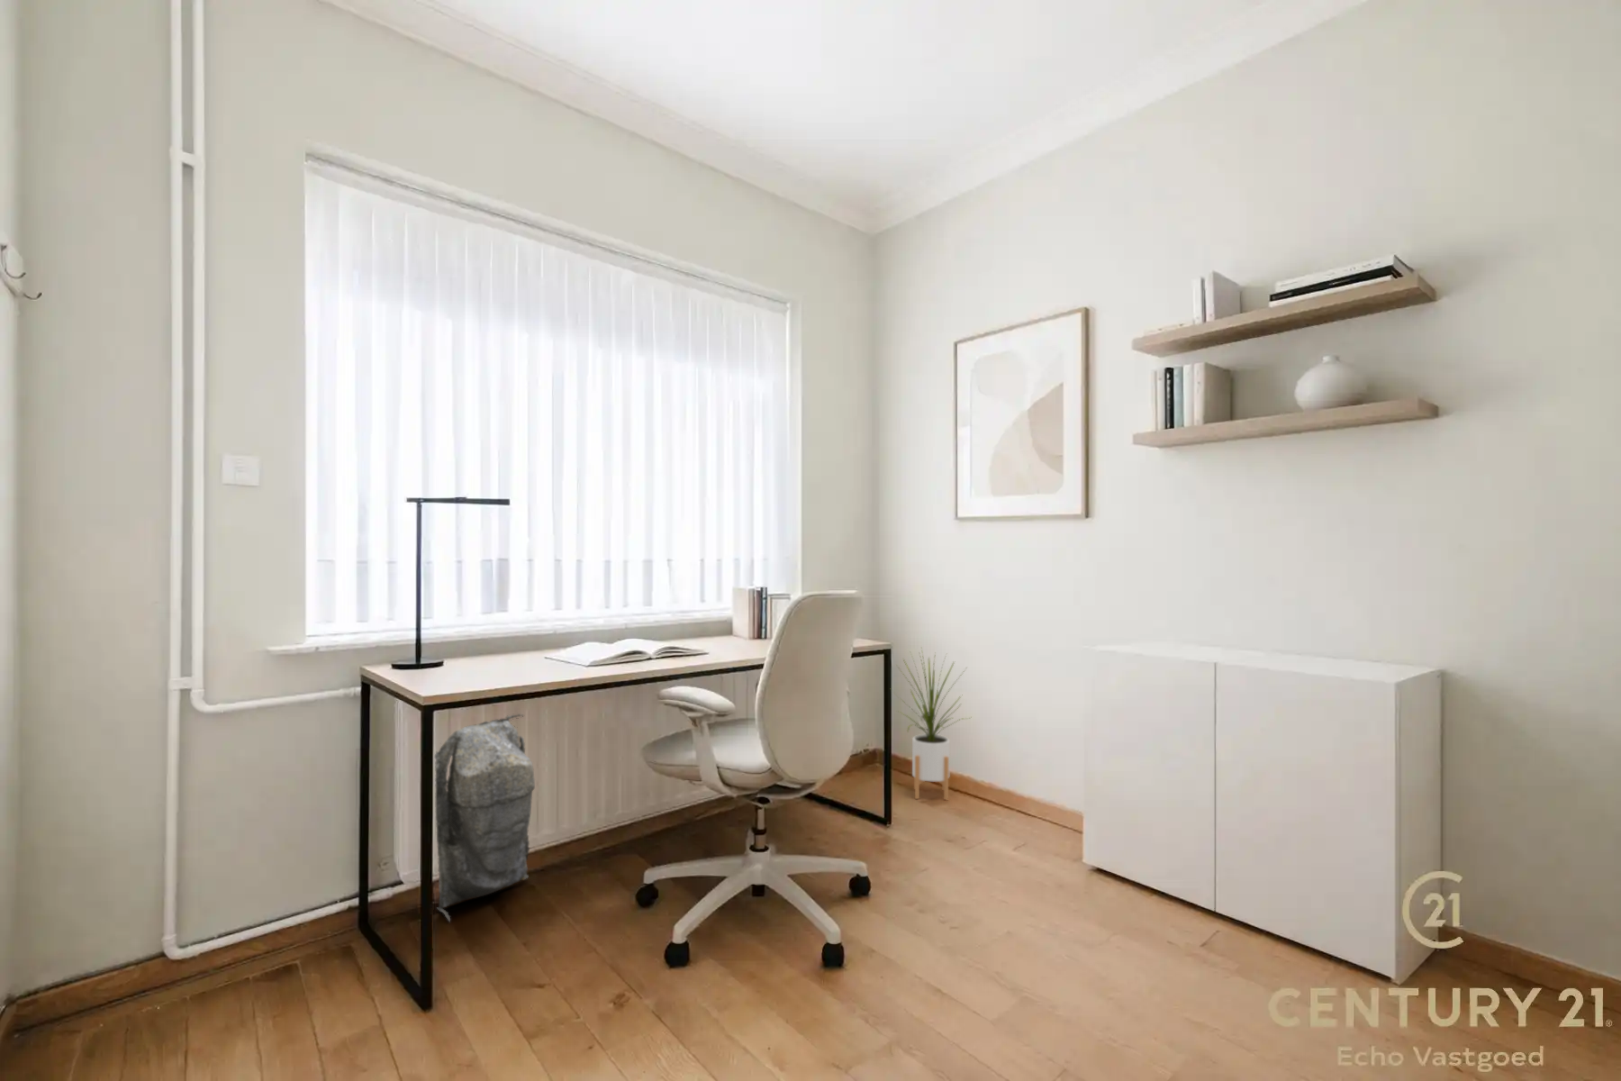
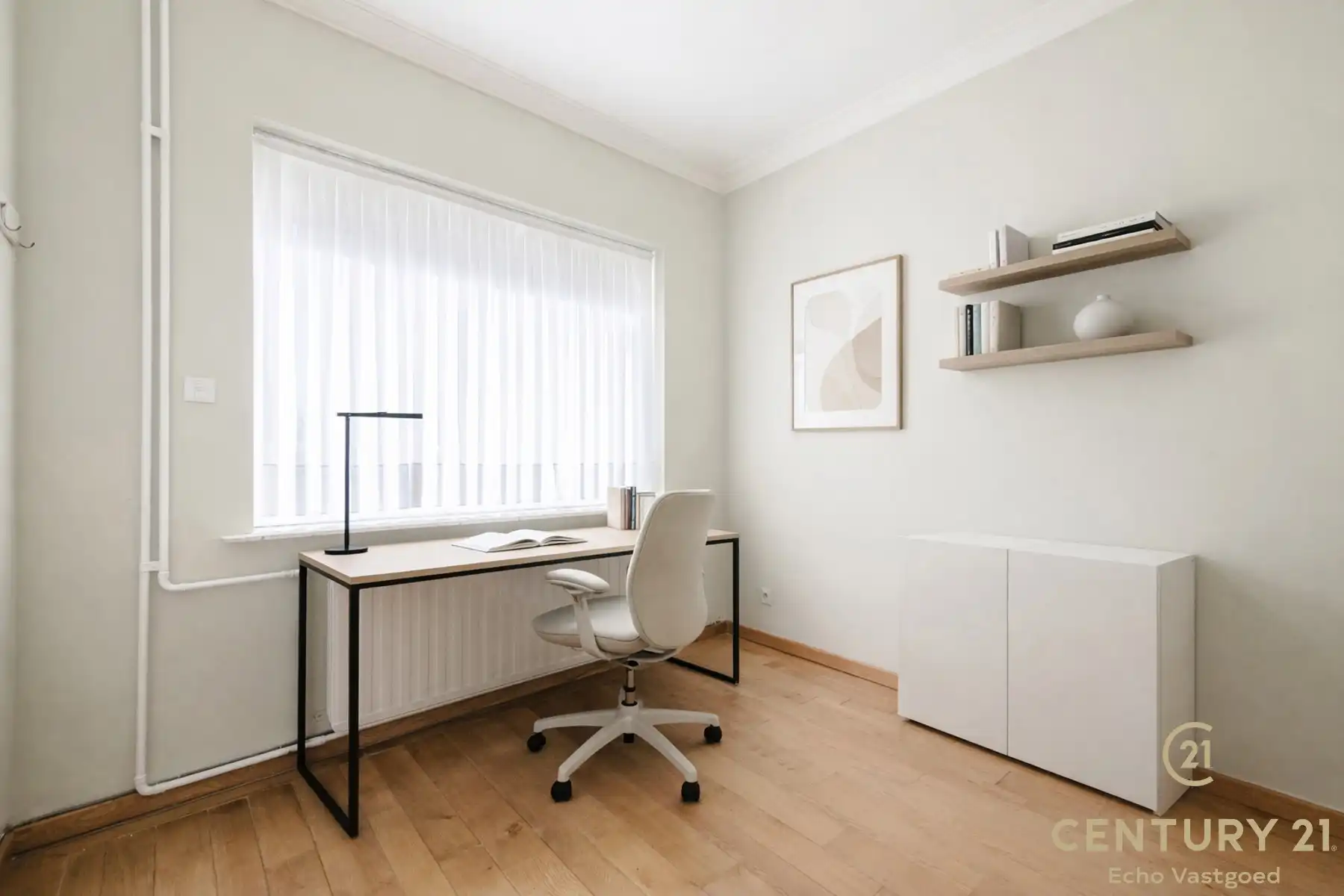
- house plant (932, 720)
- buddha head (492, 814)
